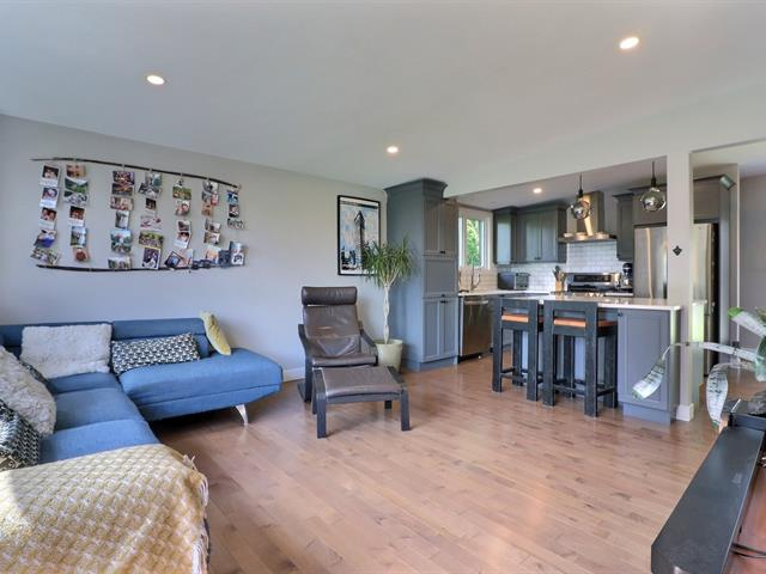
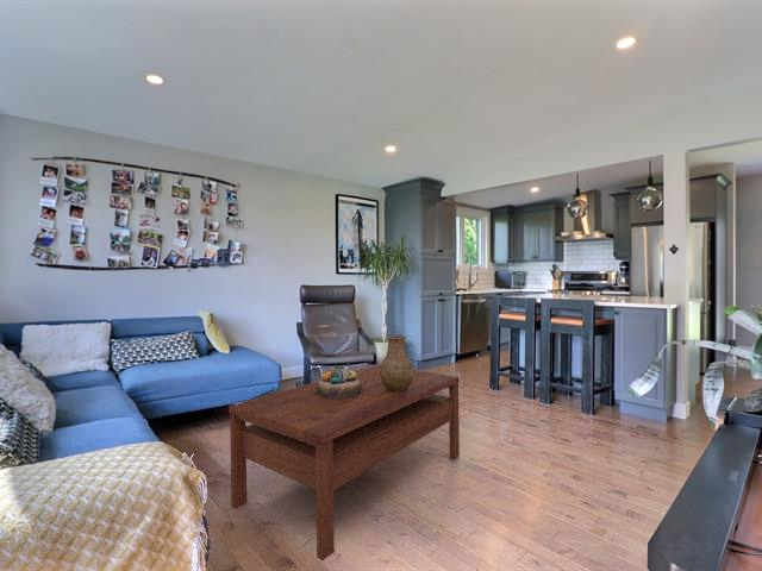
+ coffee table (358, 433)
+ decorative bowl (339, 377)
+ vase (396, 362)
